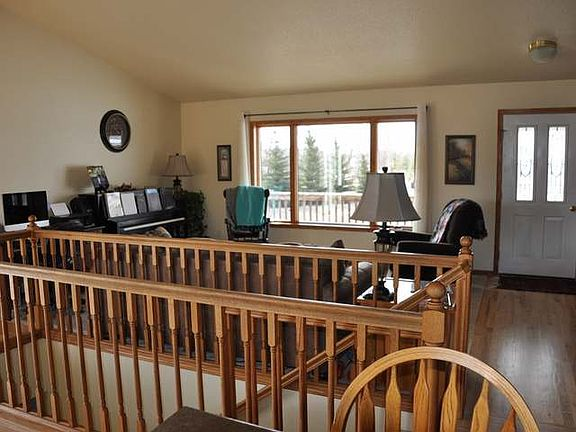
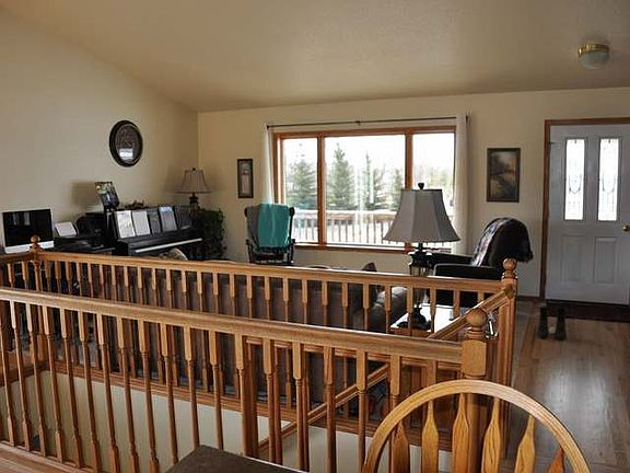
+ boots (547, 321)
